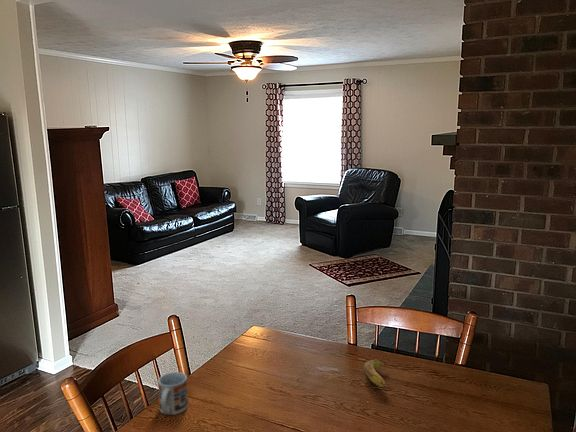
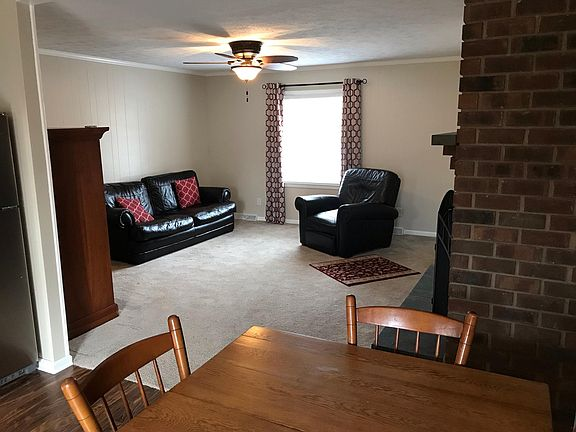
- cup (171, 395)
- banana (377, 373)
